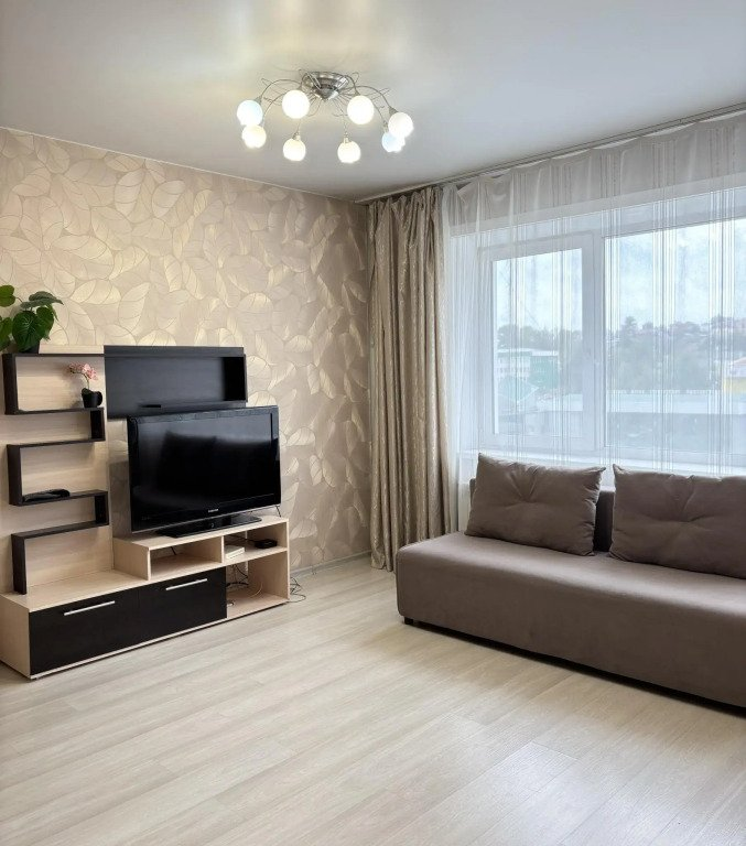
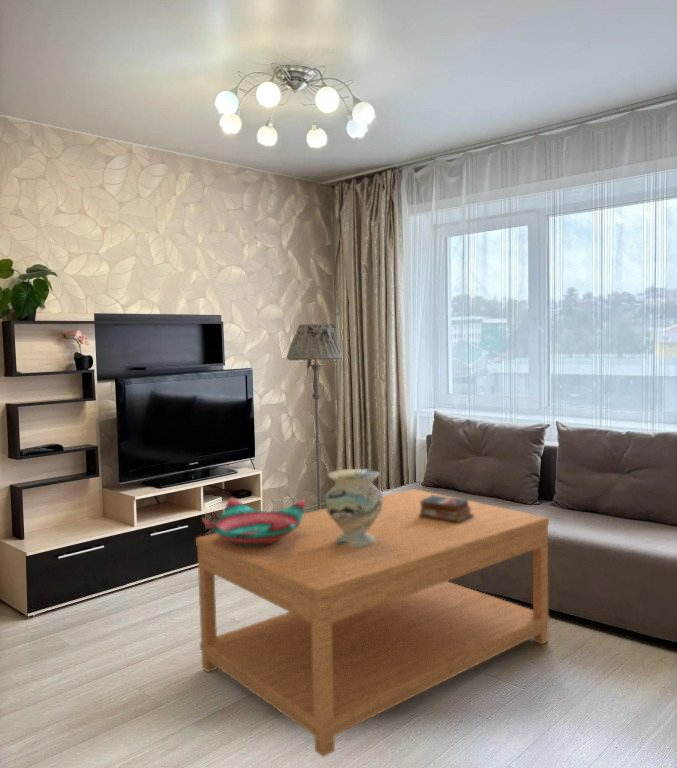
+ floor lamp (317, 447)
+ decorative bowl (256, 523)
+ books (445, 507)
+ coffee table (379, 591)
+ decorative vase (354, 507)
